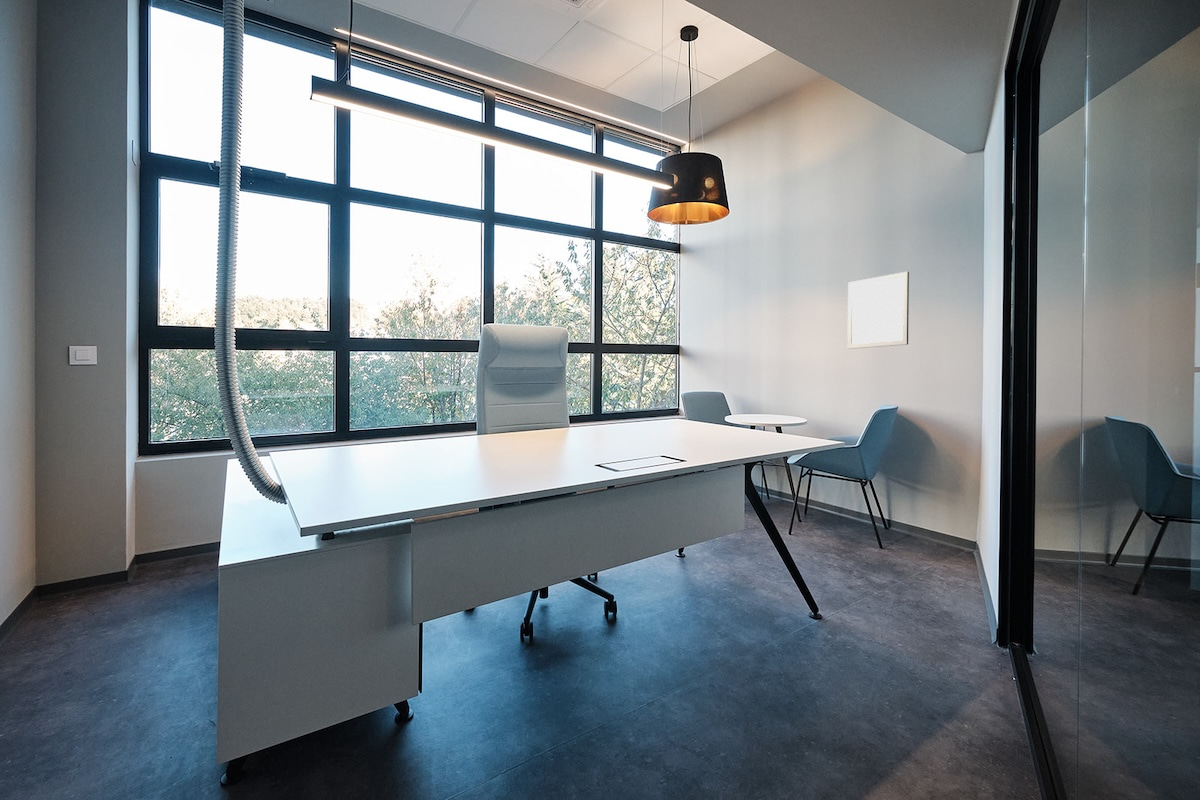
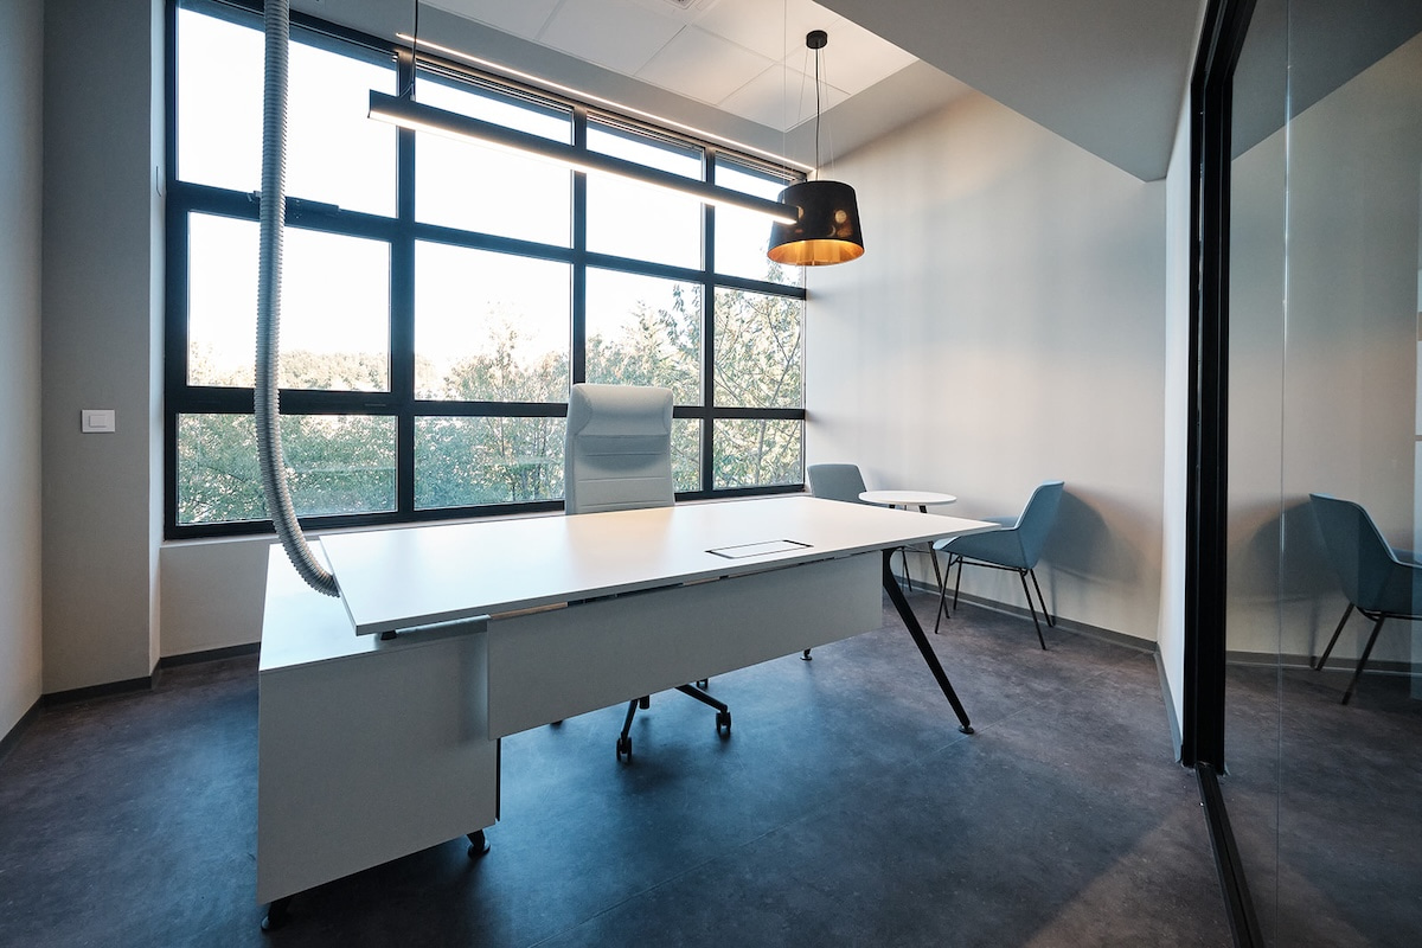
- wall art (876, 312)
